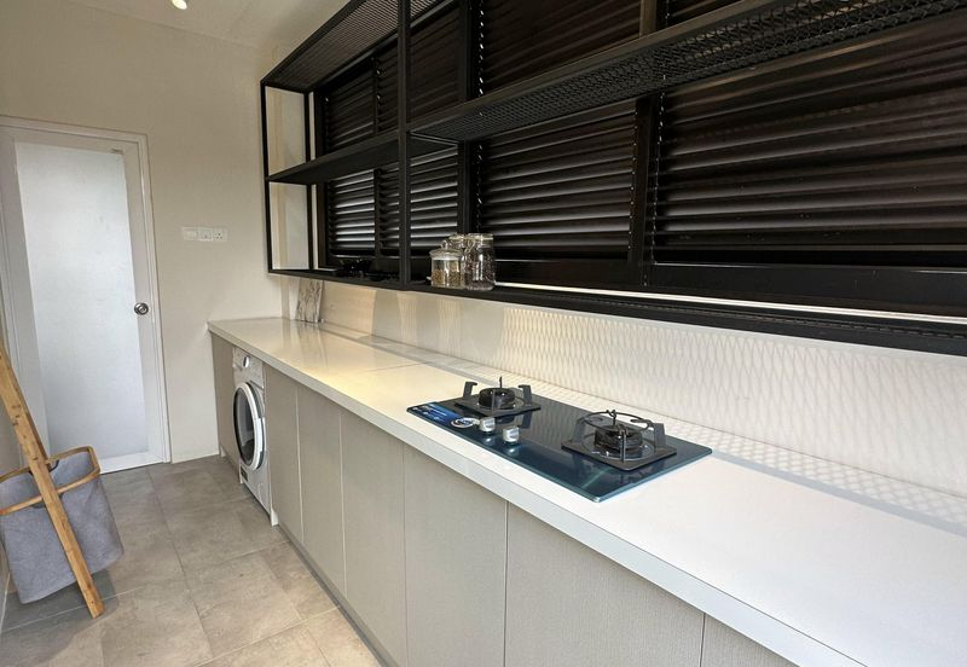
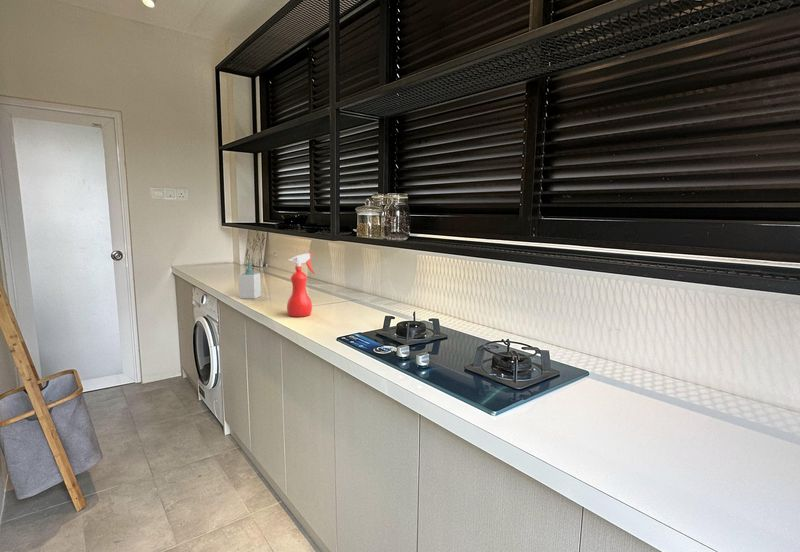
+ spray bottle (301, 284)
+ soap bottle (249, 279)
